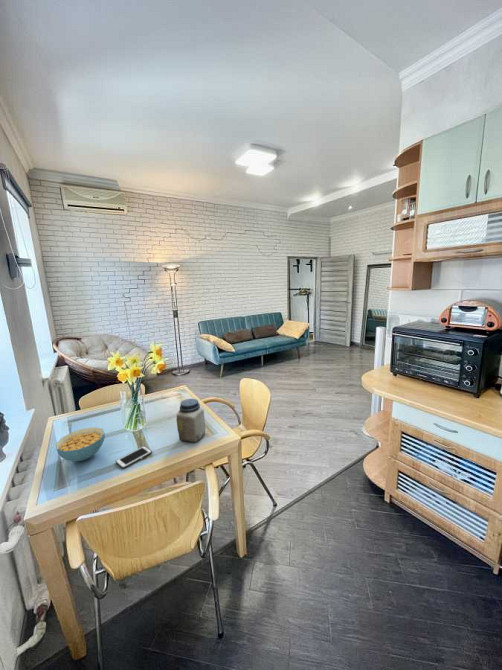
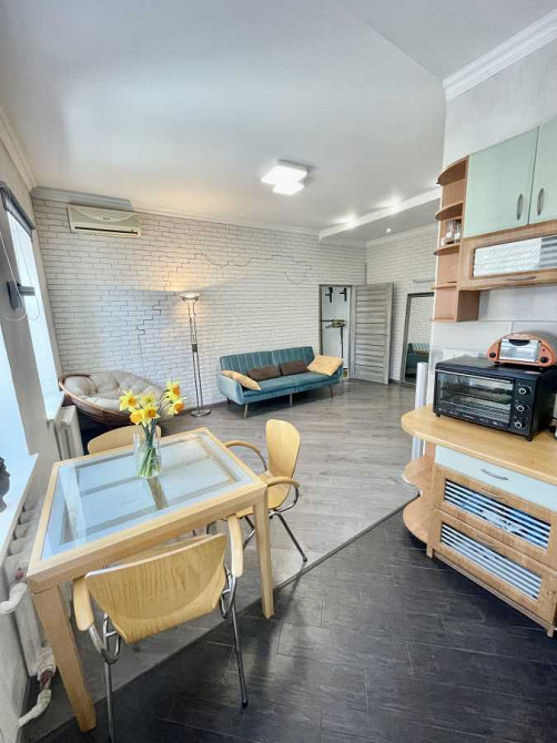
- cell phone (134, 456)
- jar (190, 419)
- cereal bowl (82, 447)
